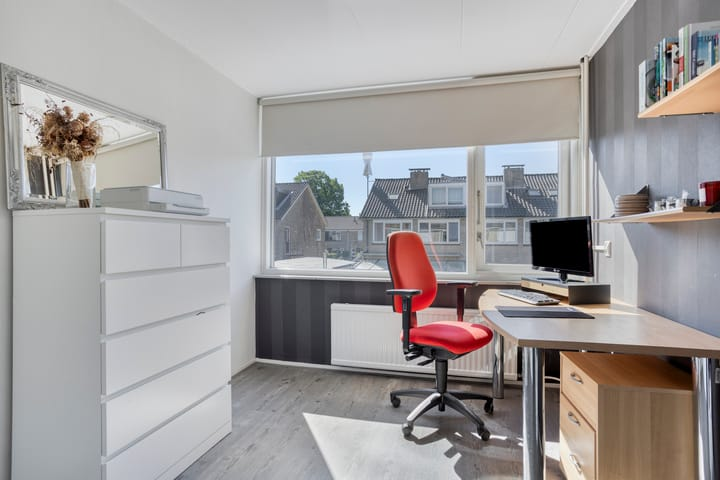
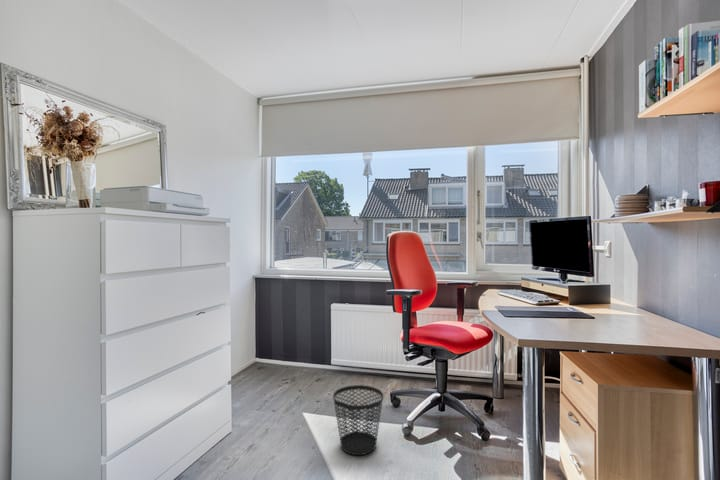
+ wastebasket (358, 419)
